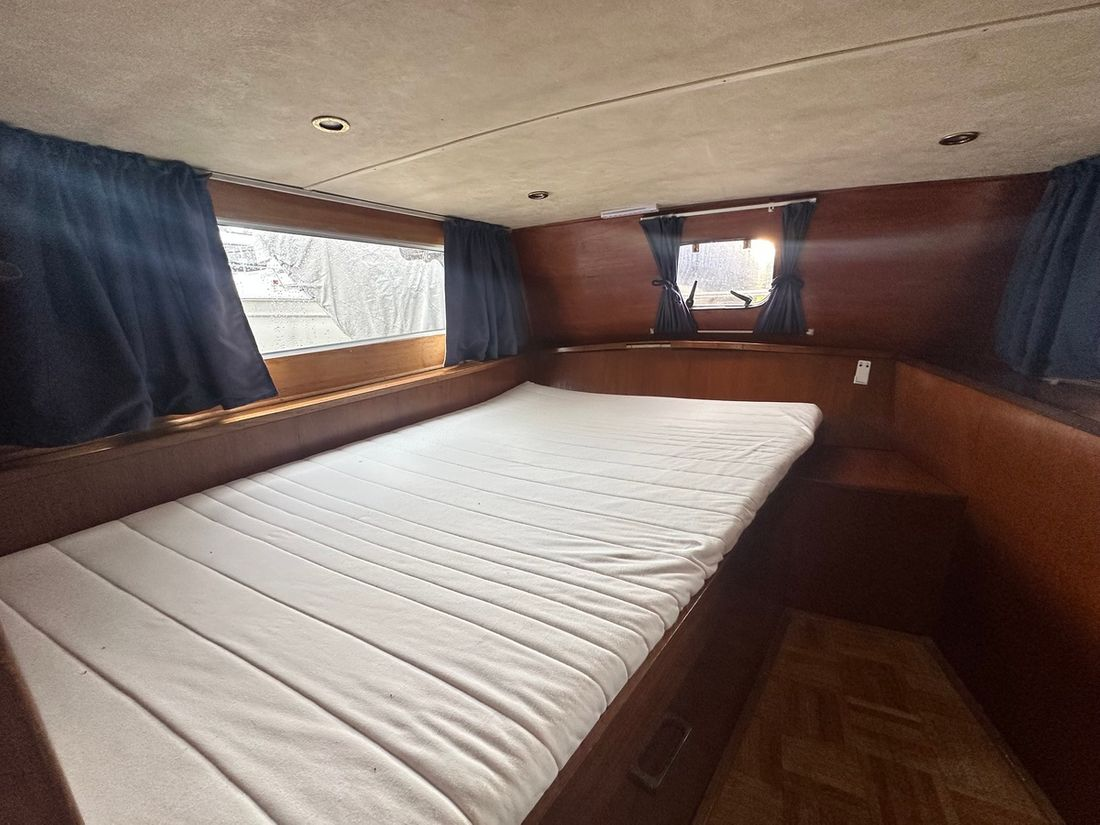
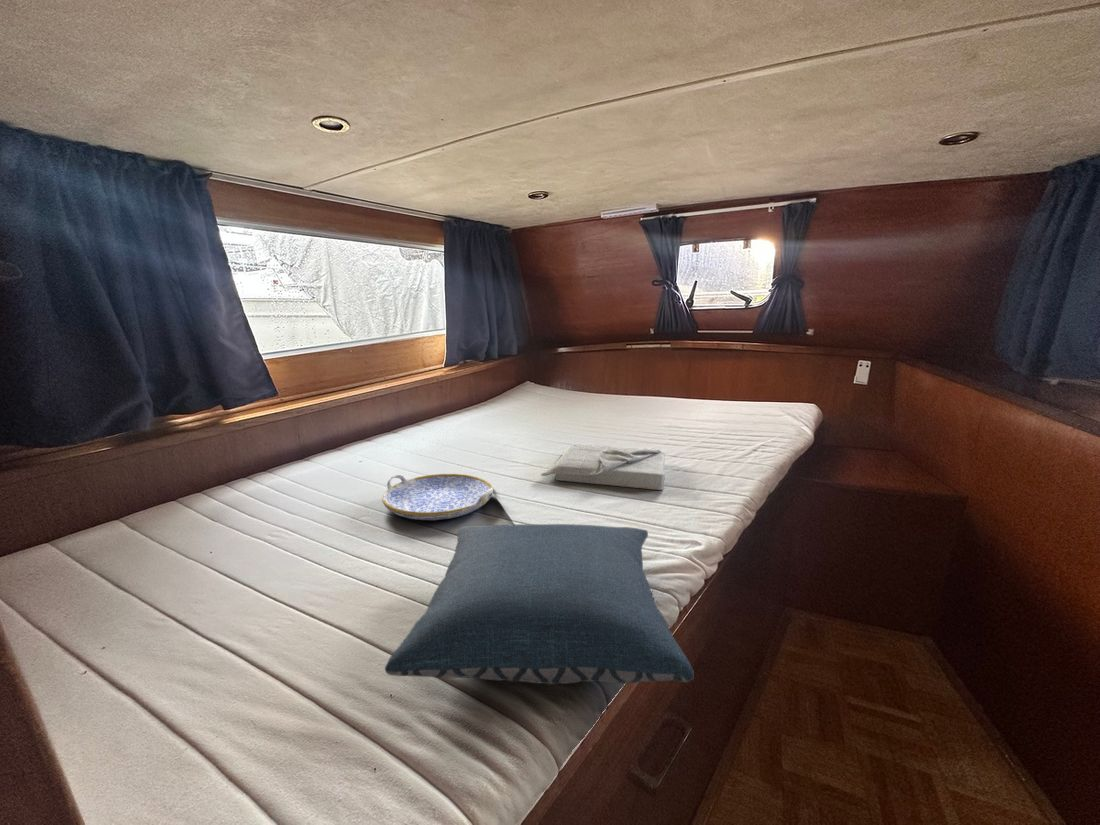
+ serving tray (439, 493)
+ pillow (547, 587)
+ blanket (606, 458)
